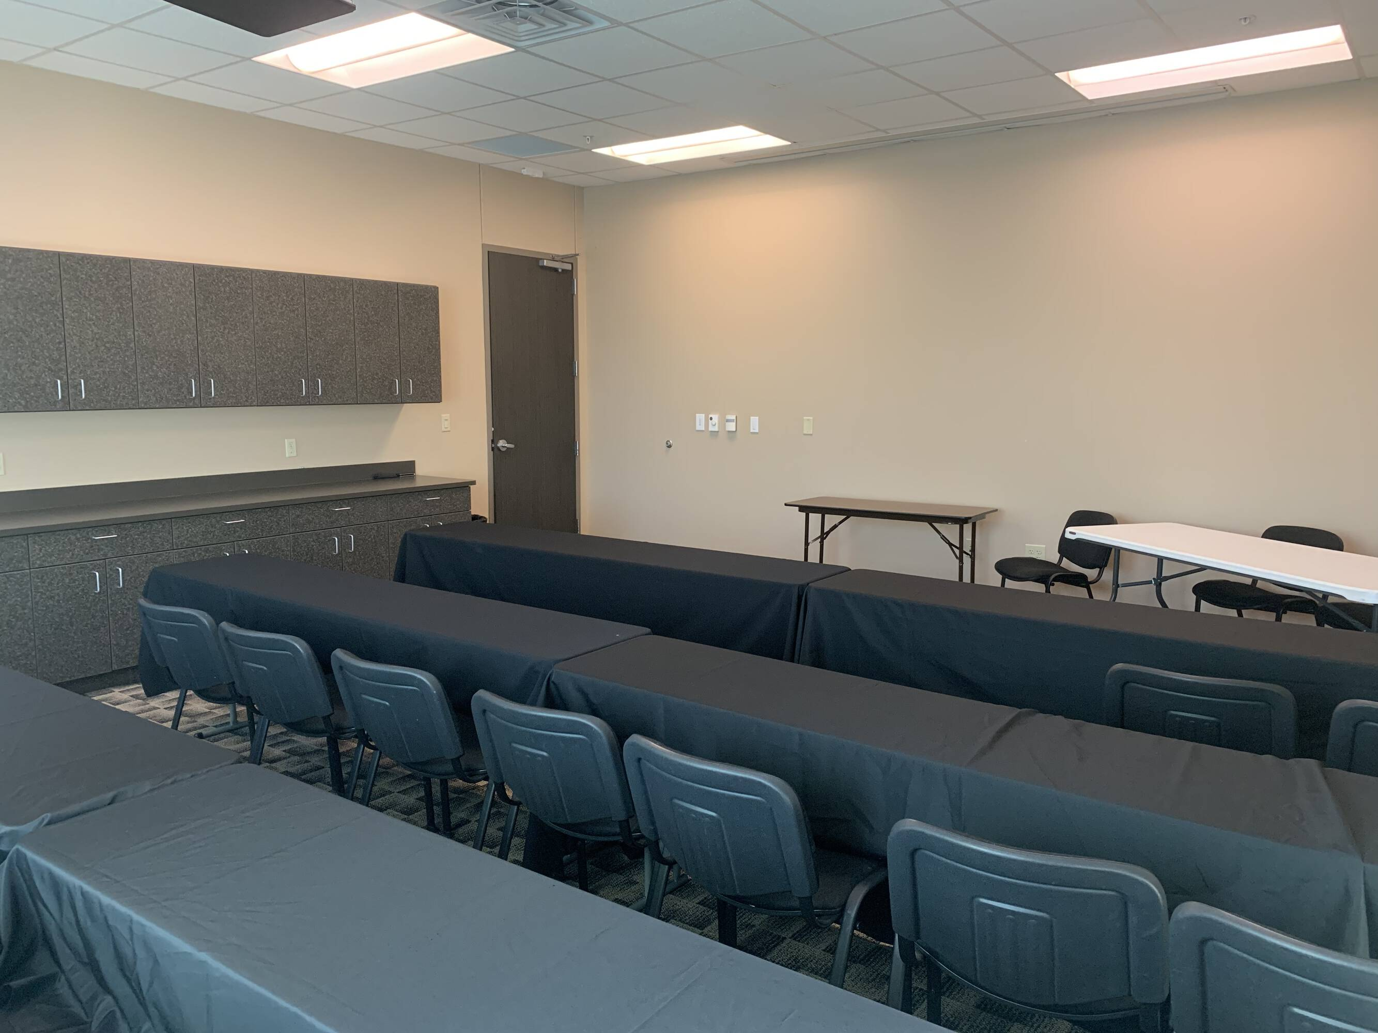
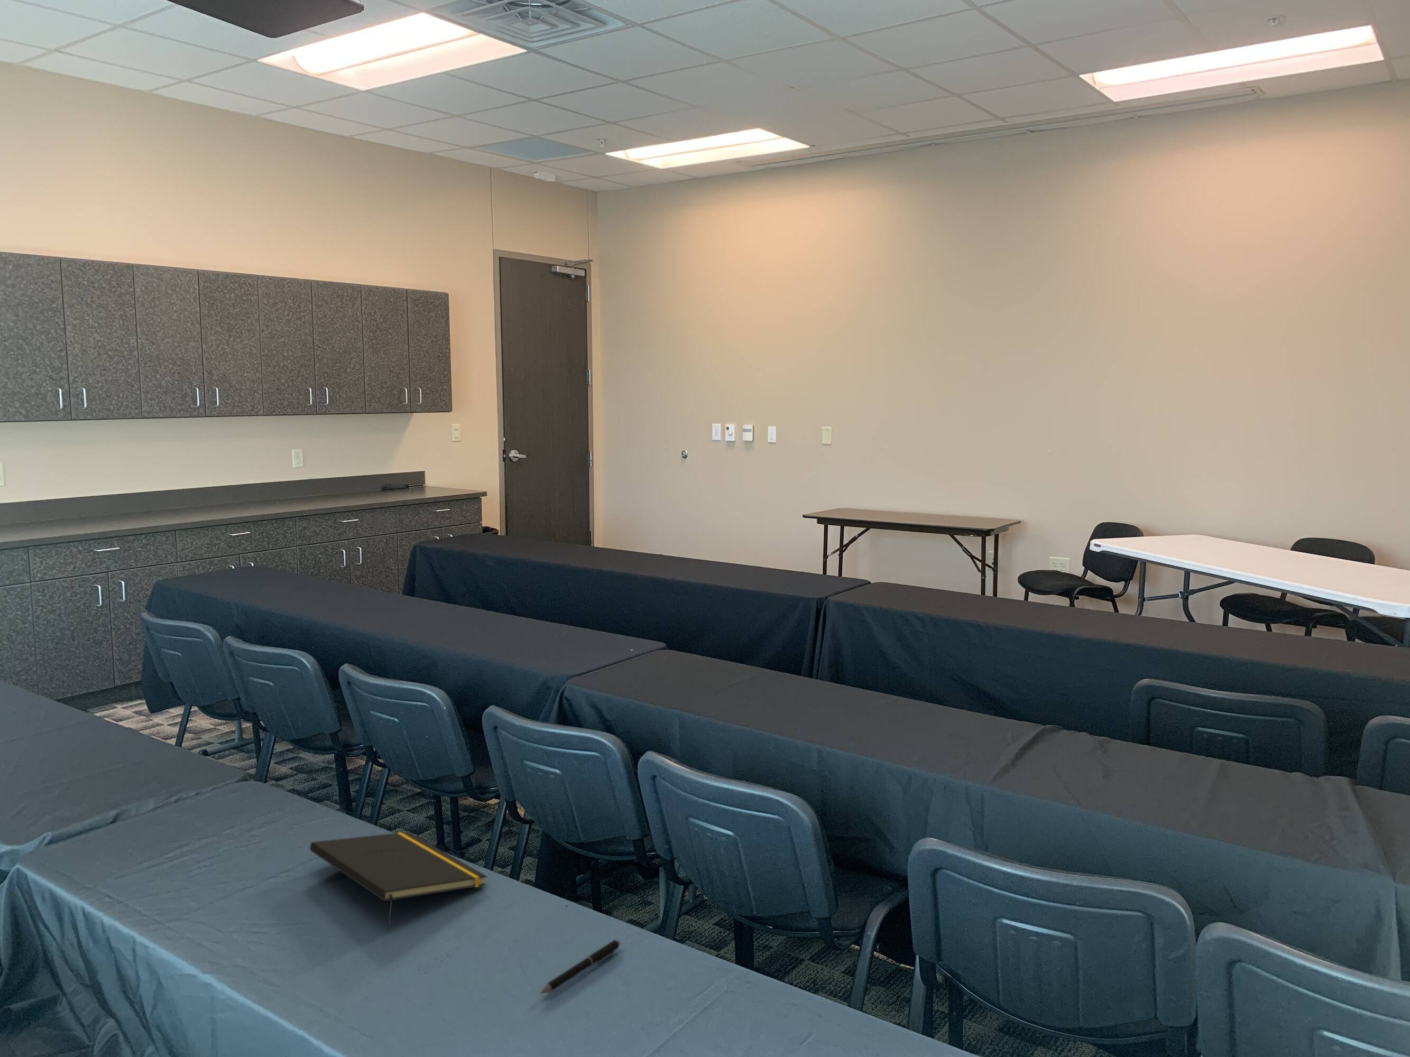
+ pen (581, 967)
+ notepad (397, 863)
